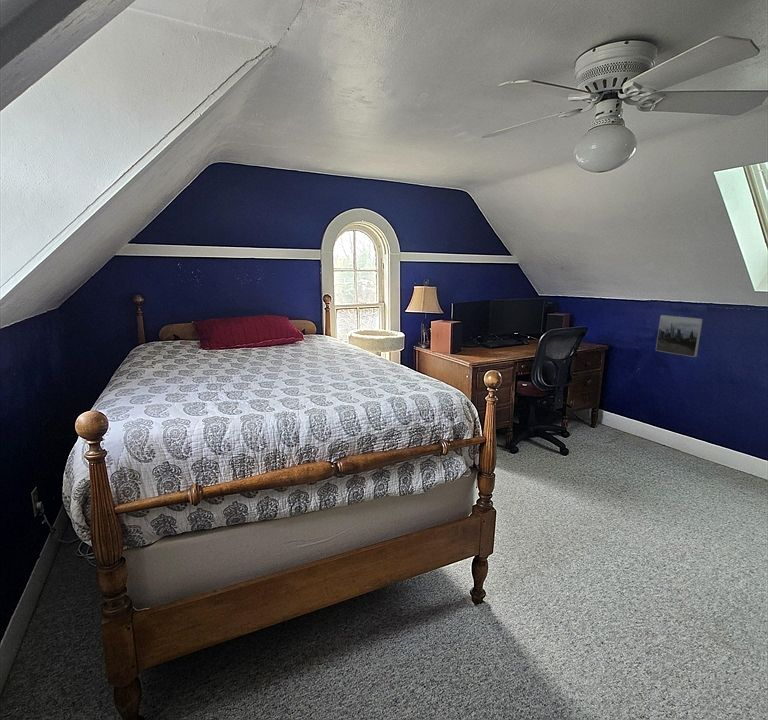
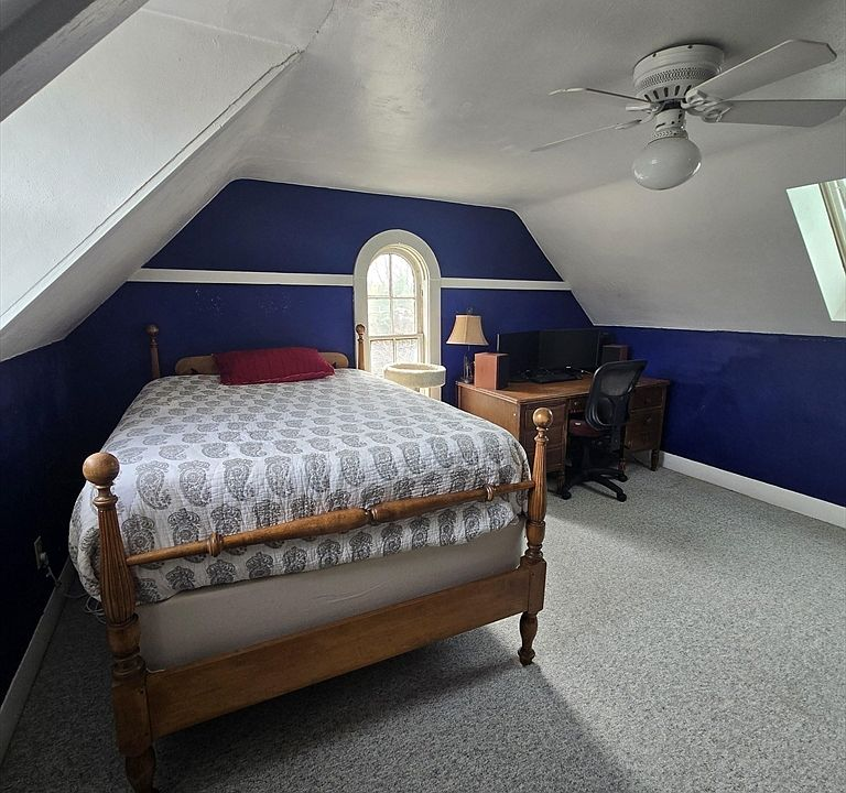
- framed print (678, 335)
